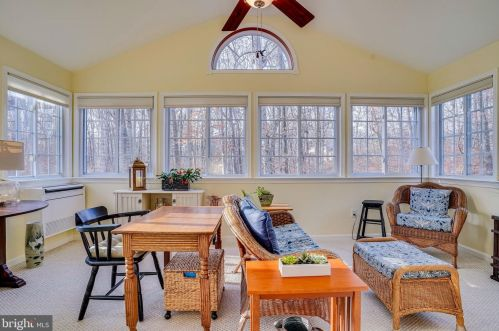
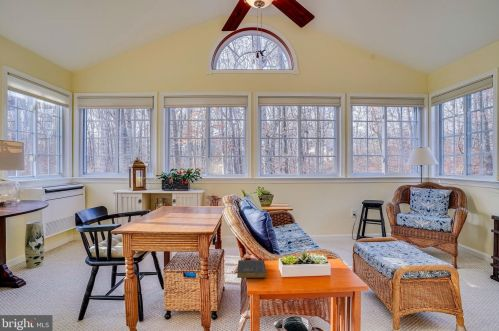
+ book (251, 267)
